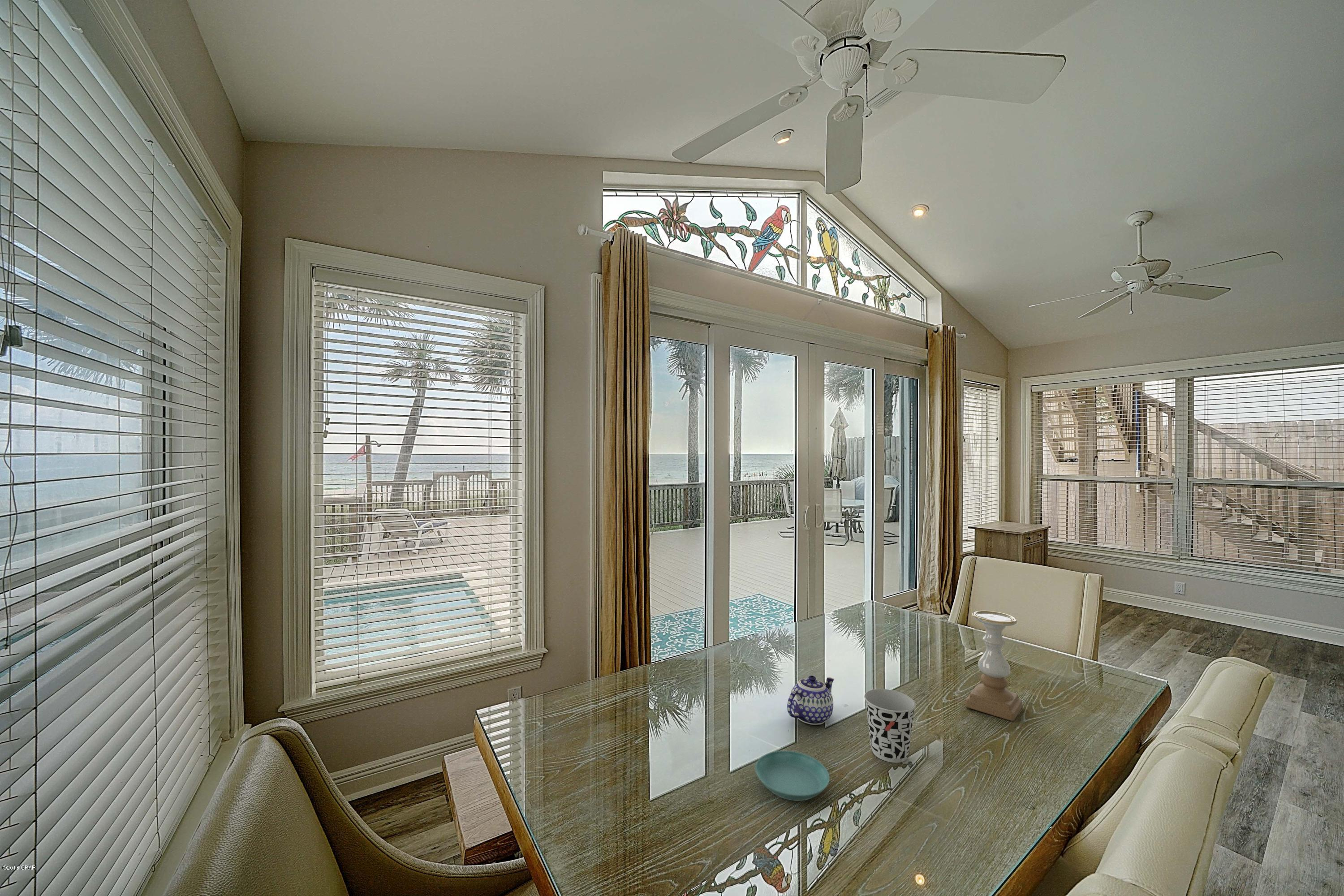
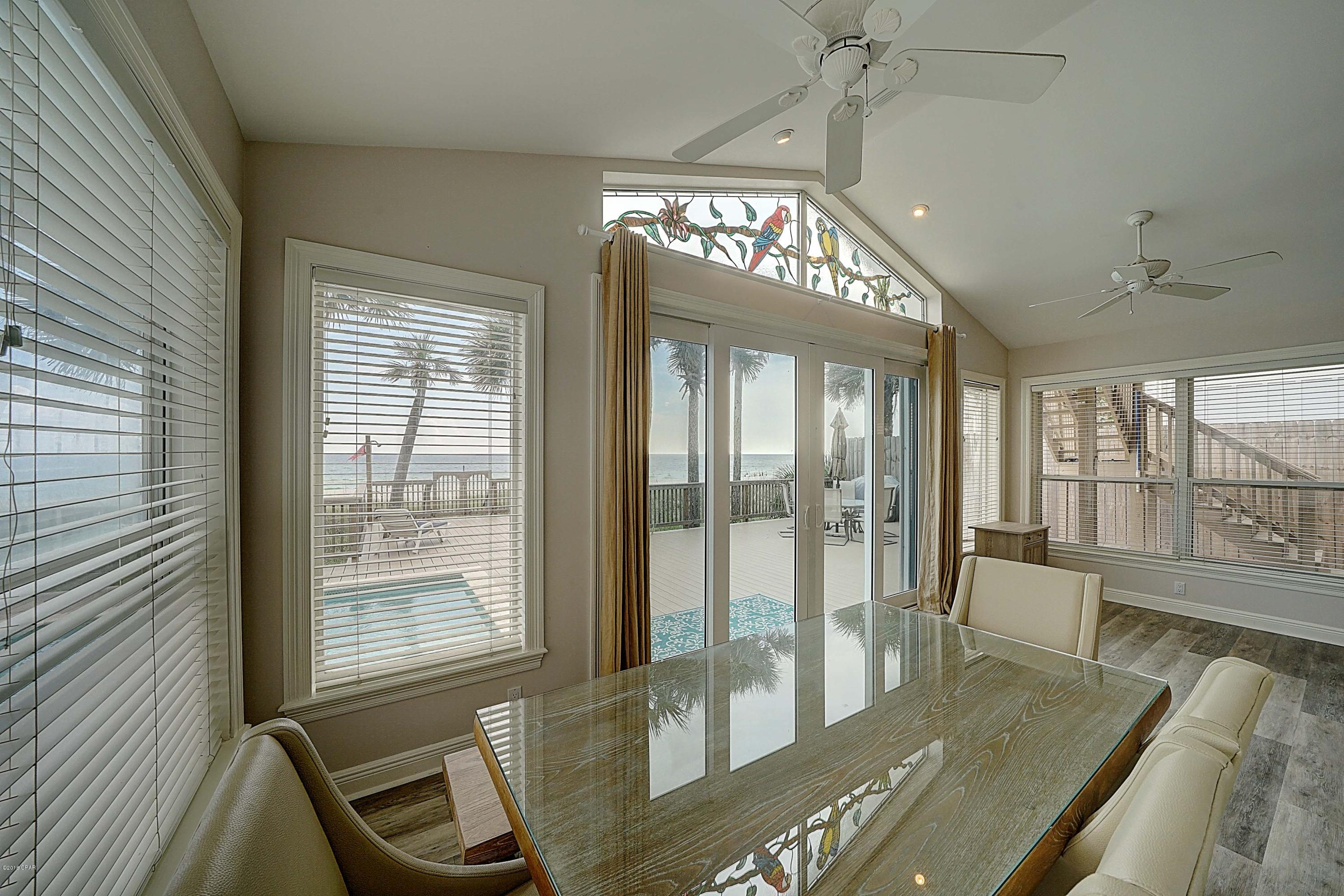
- teapot (811, 697)
- candle holder (994, 661)
- saucer (792, 777)
- cup (889, 726)
